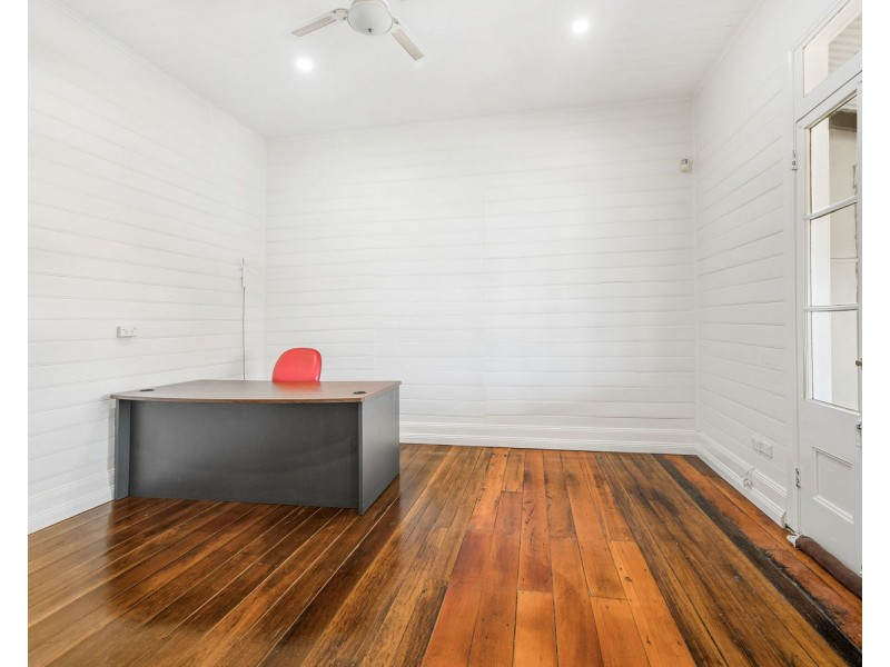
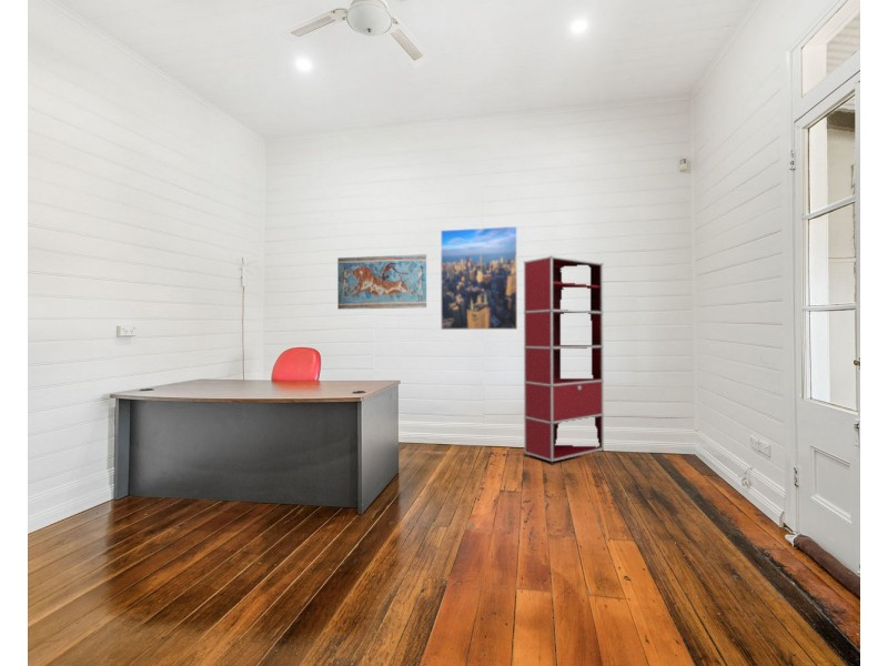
+ bookshelf (559, 357)
+ fresco (381, 282)
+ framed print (477, 279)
